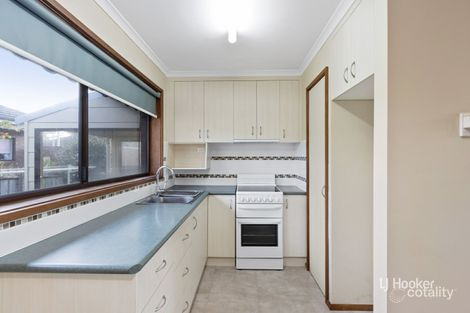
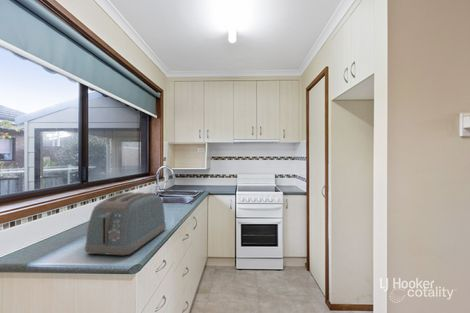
+ toaster (129, 217)
